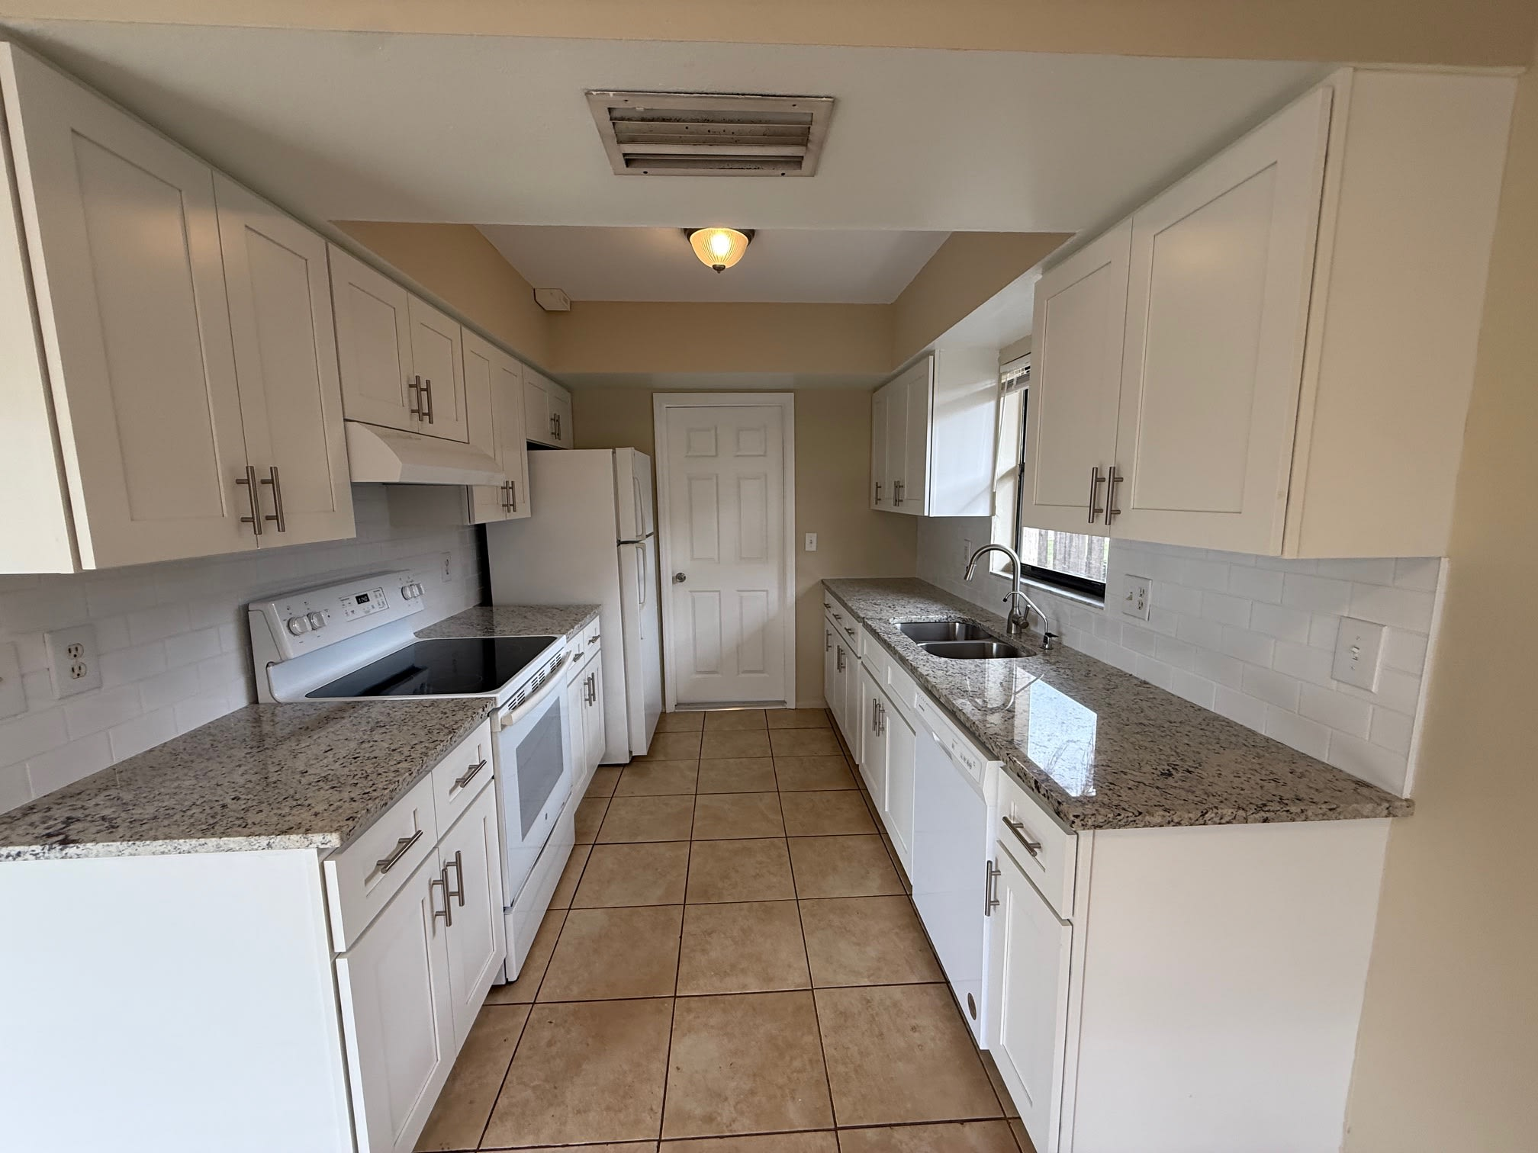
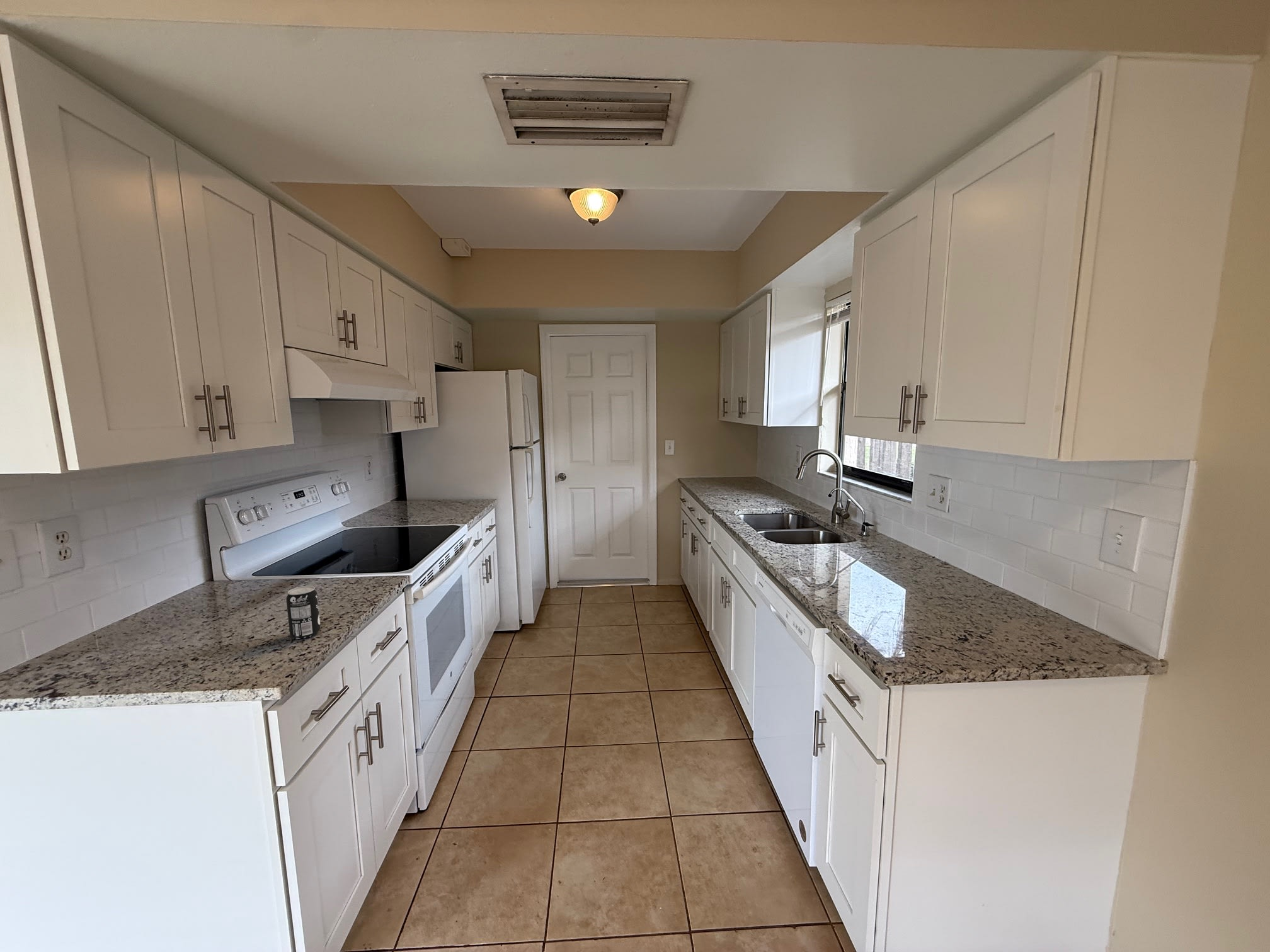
+ beverage can (303, 612)
